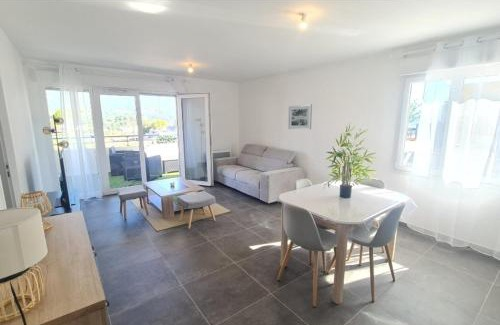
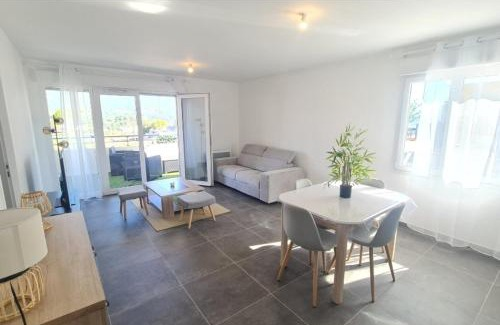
- wall art (299, 117)
